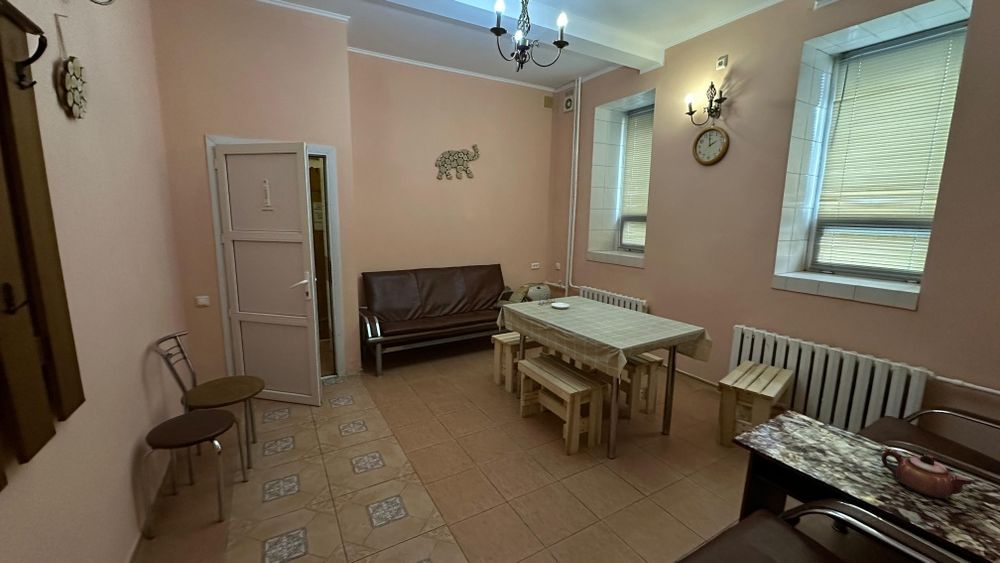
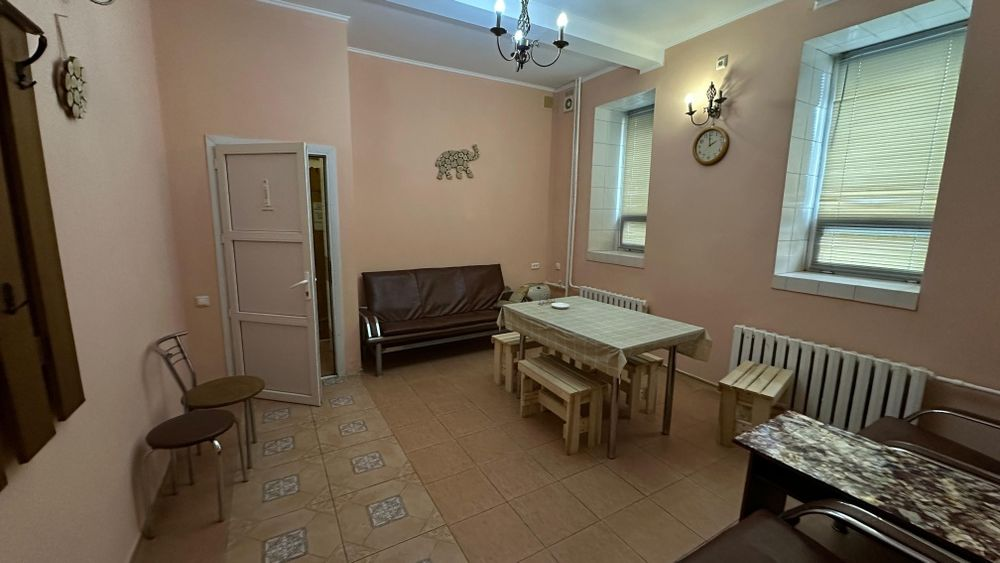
- teapot (923, 470)
